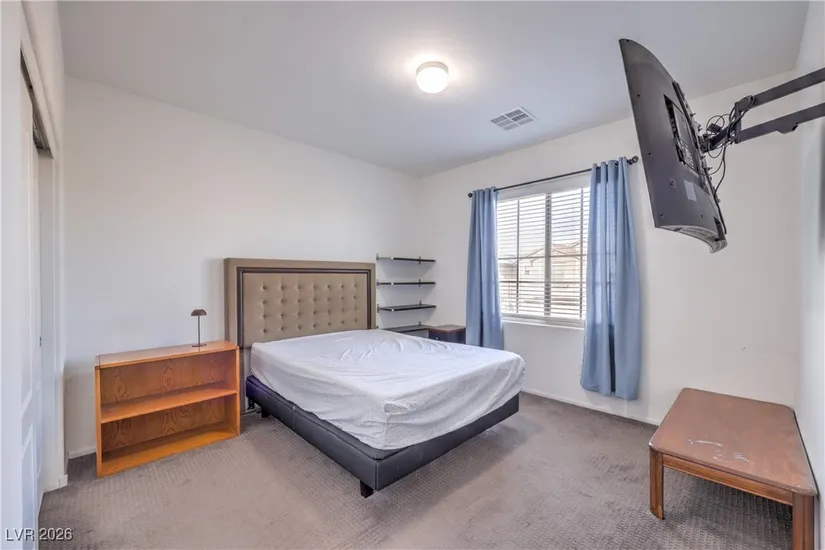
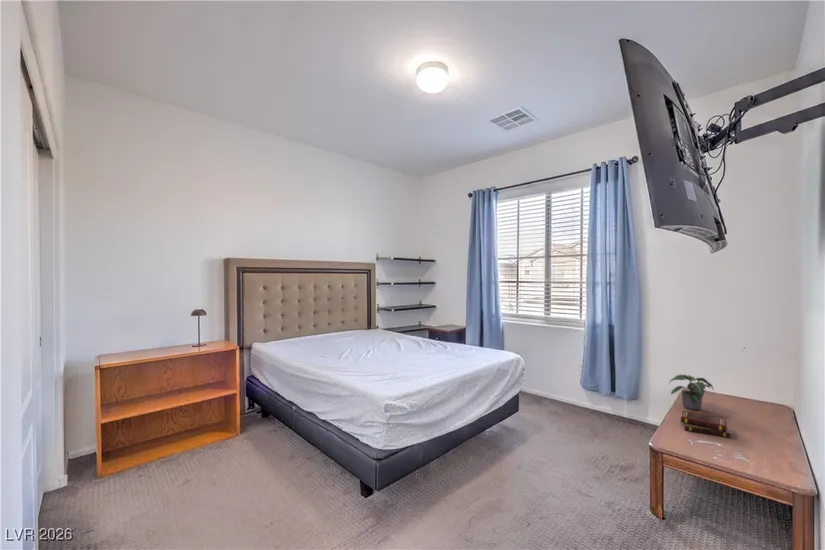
+ book set (705, 424)
+ potted plant (691, 392)
